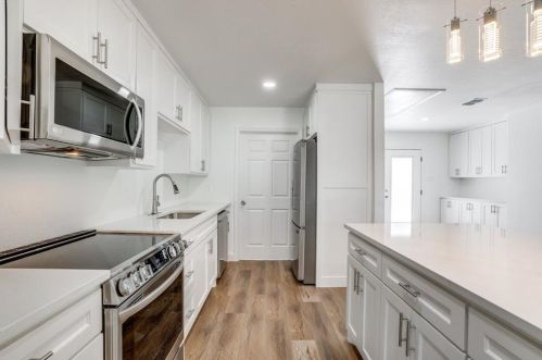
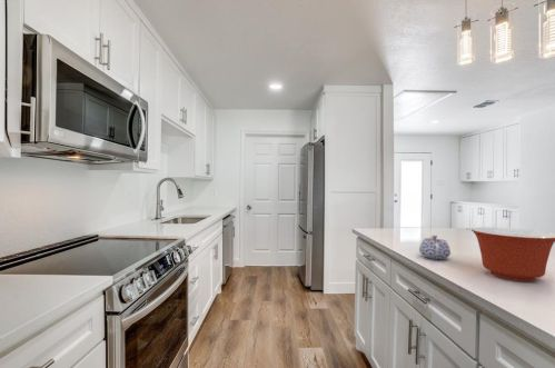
+ mixing bowl (512, 253)
+ teapot (434, 246)
